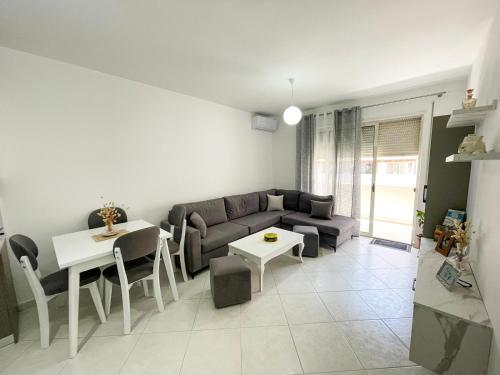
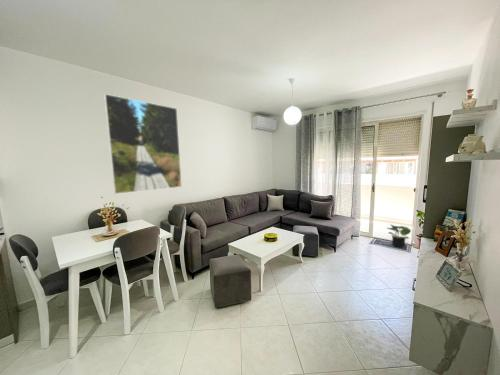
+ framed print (148, 147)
+ potted plant (396, 234)
